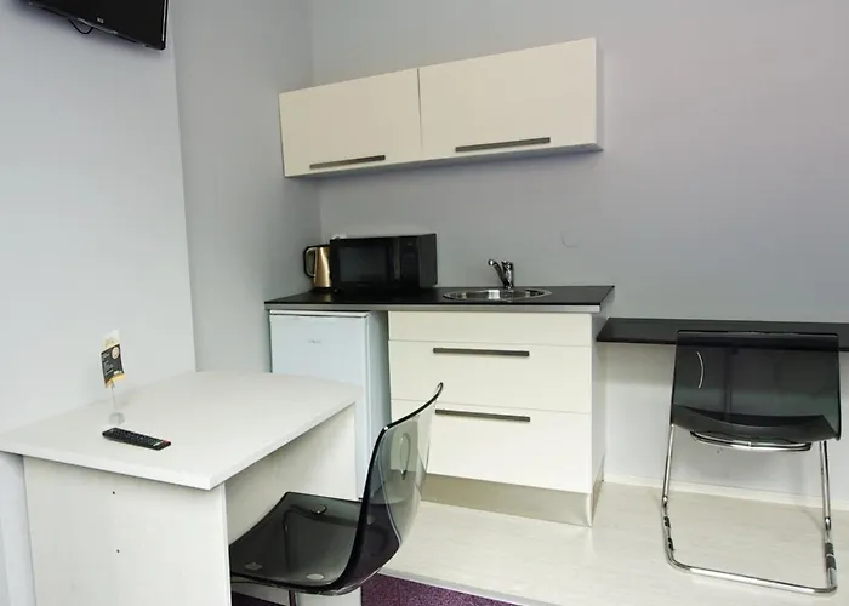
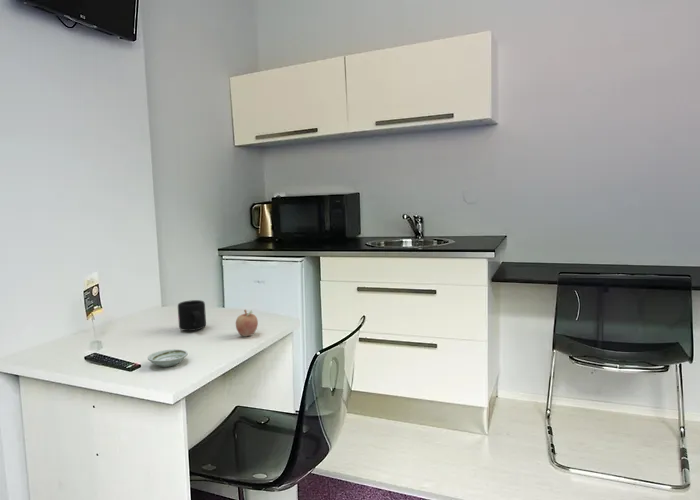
+ saucer (168, 359)
+ mug (193, 316)
+ fruit (246, 322)
